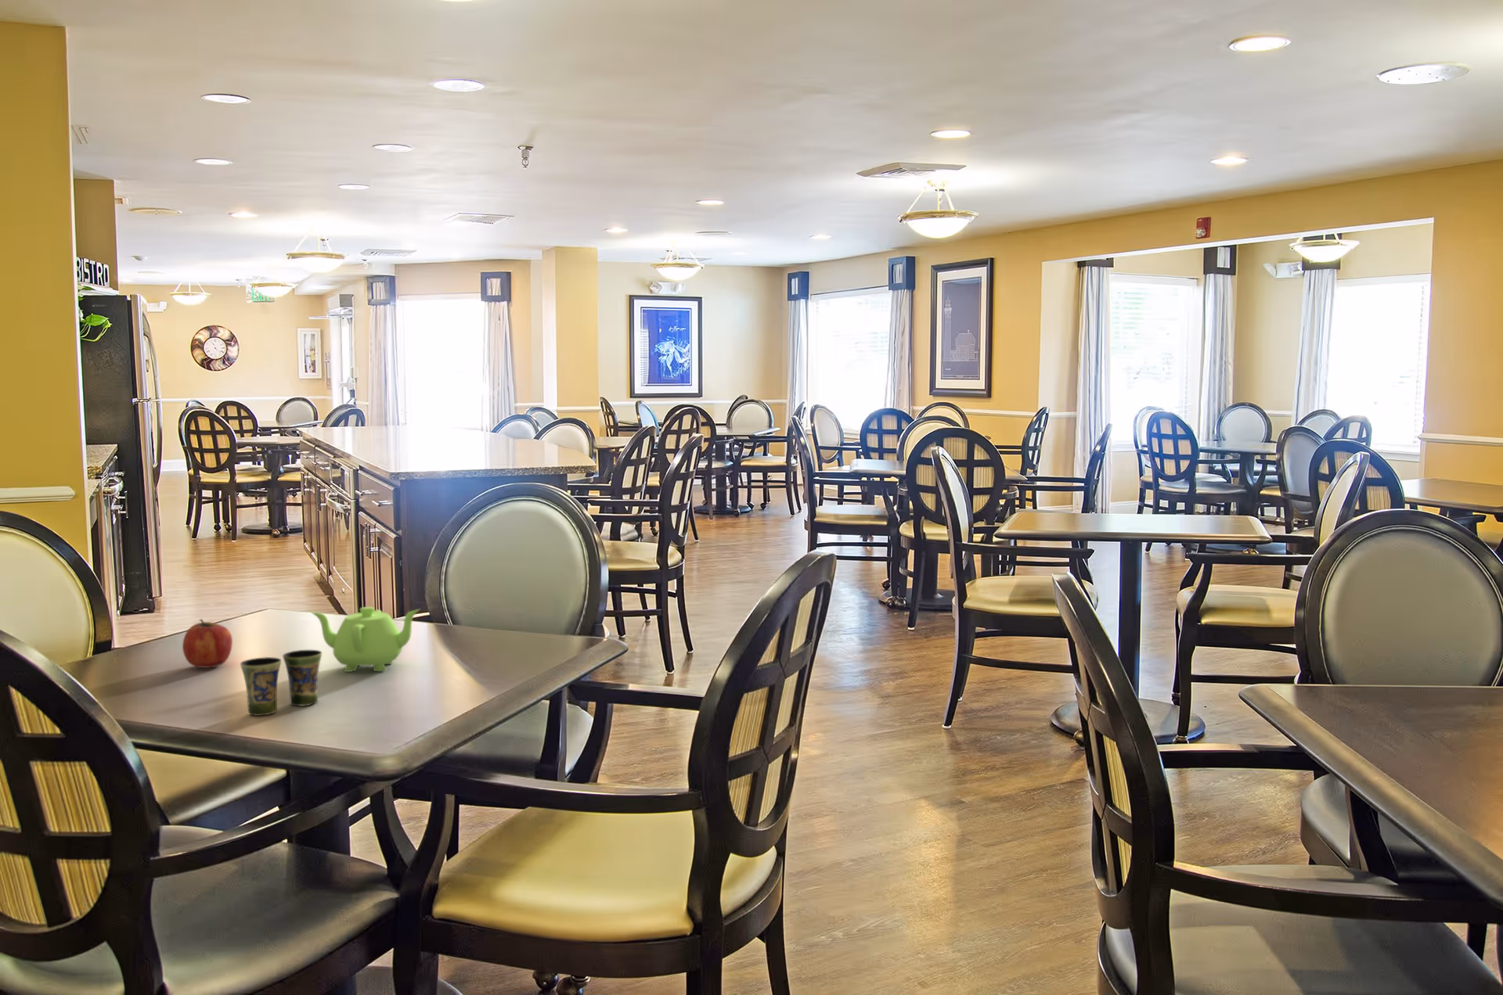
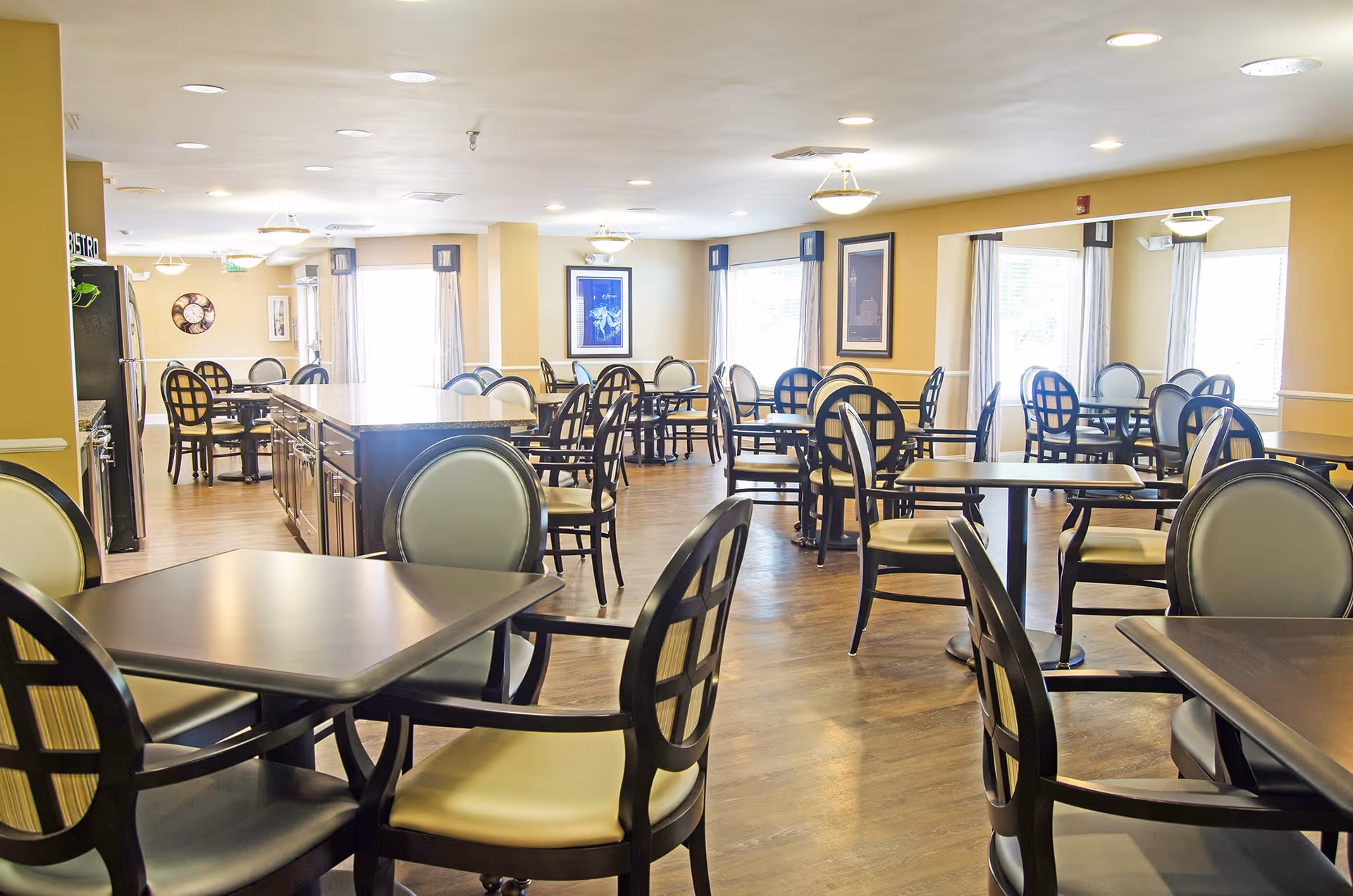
- fruit (208, 642)
- cup (277, 681)
- teapot (367, 636)
